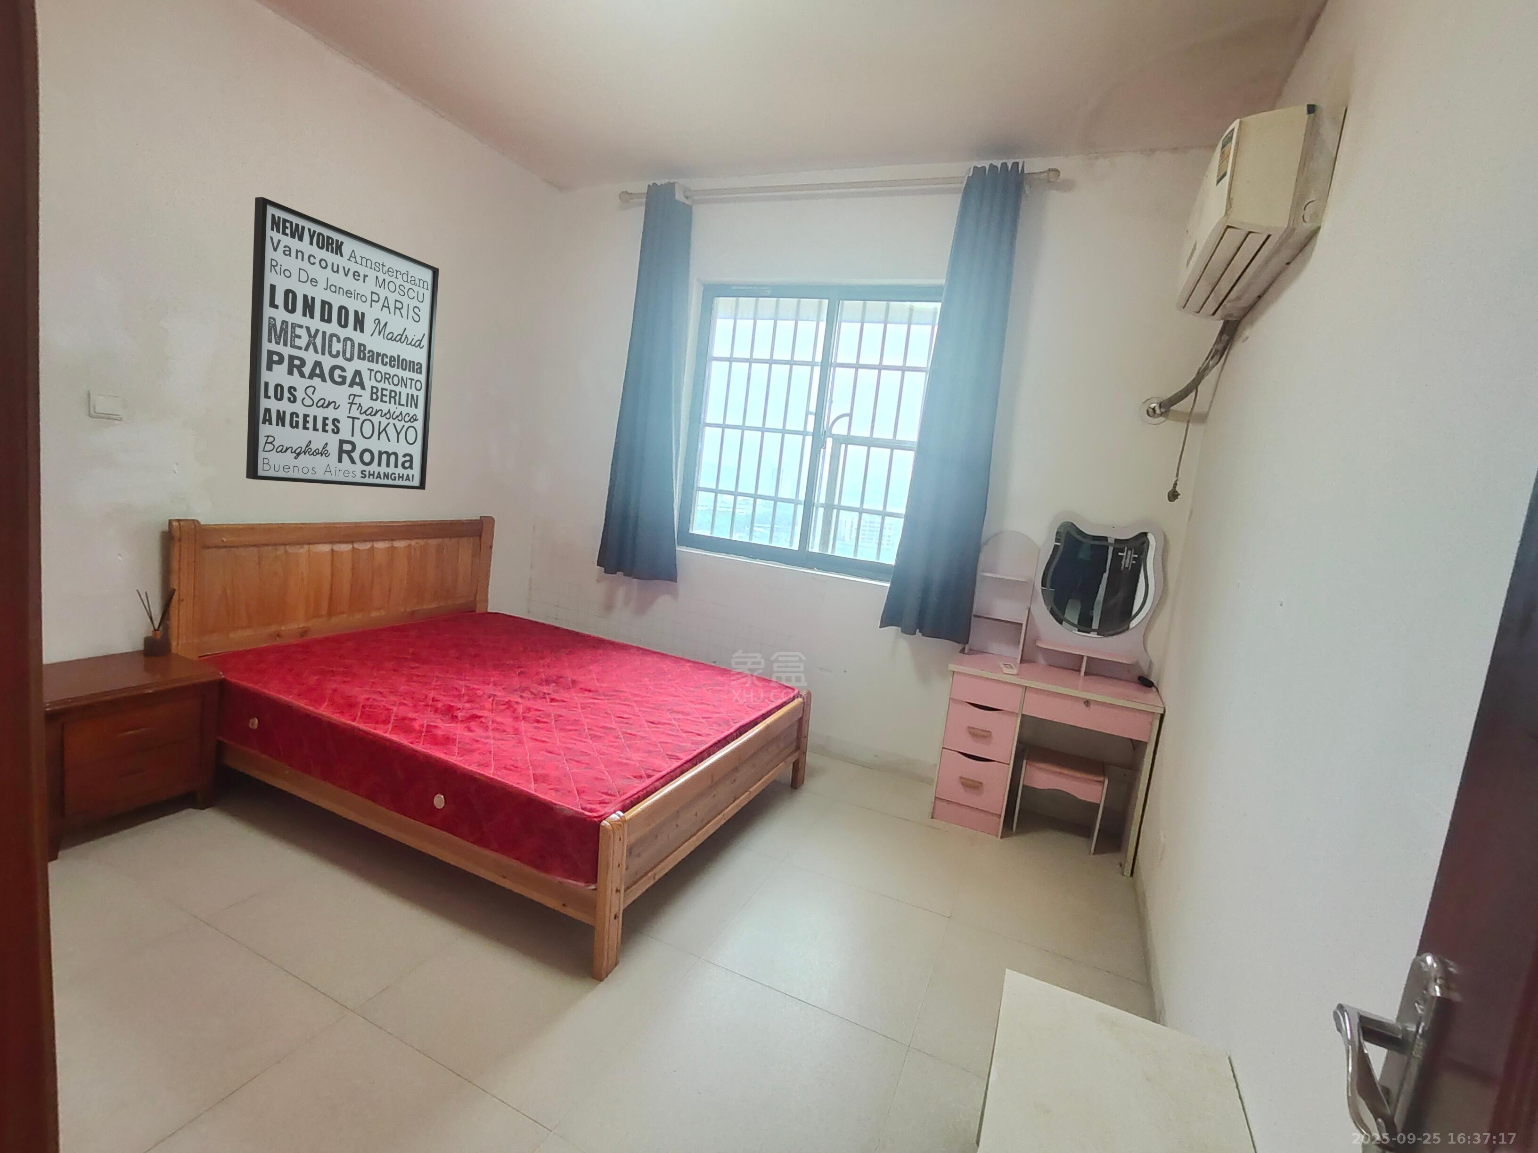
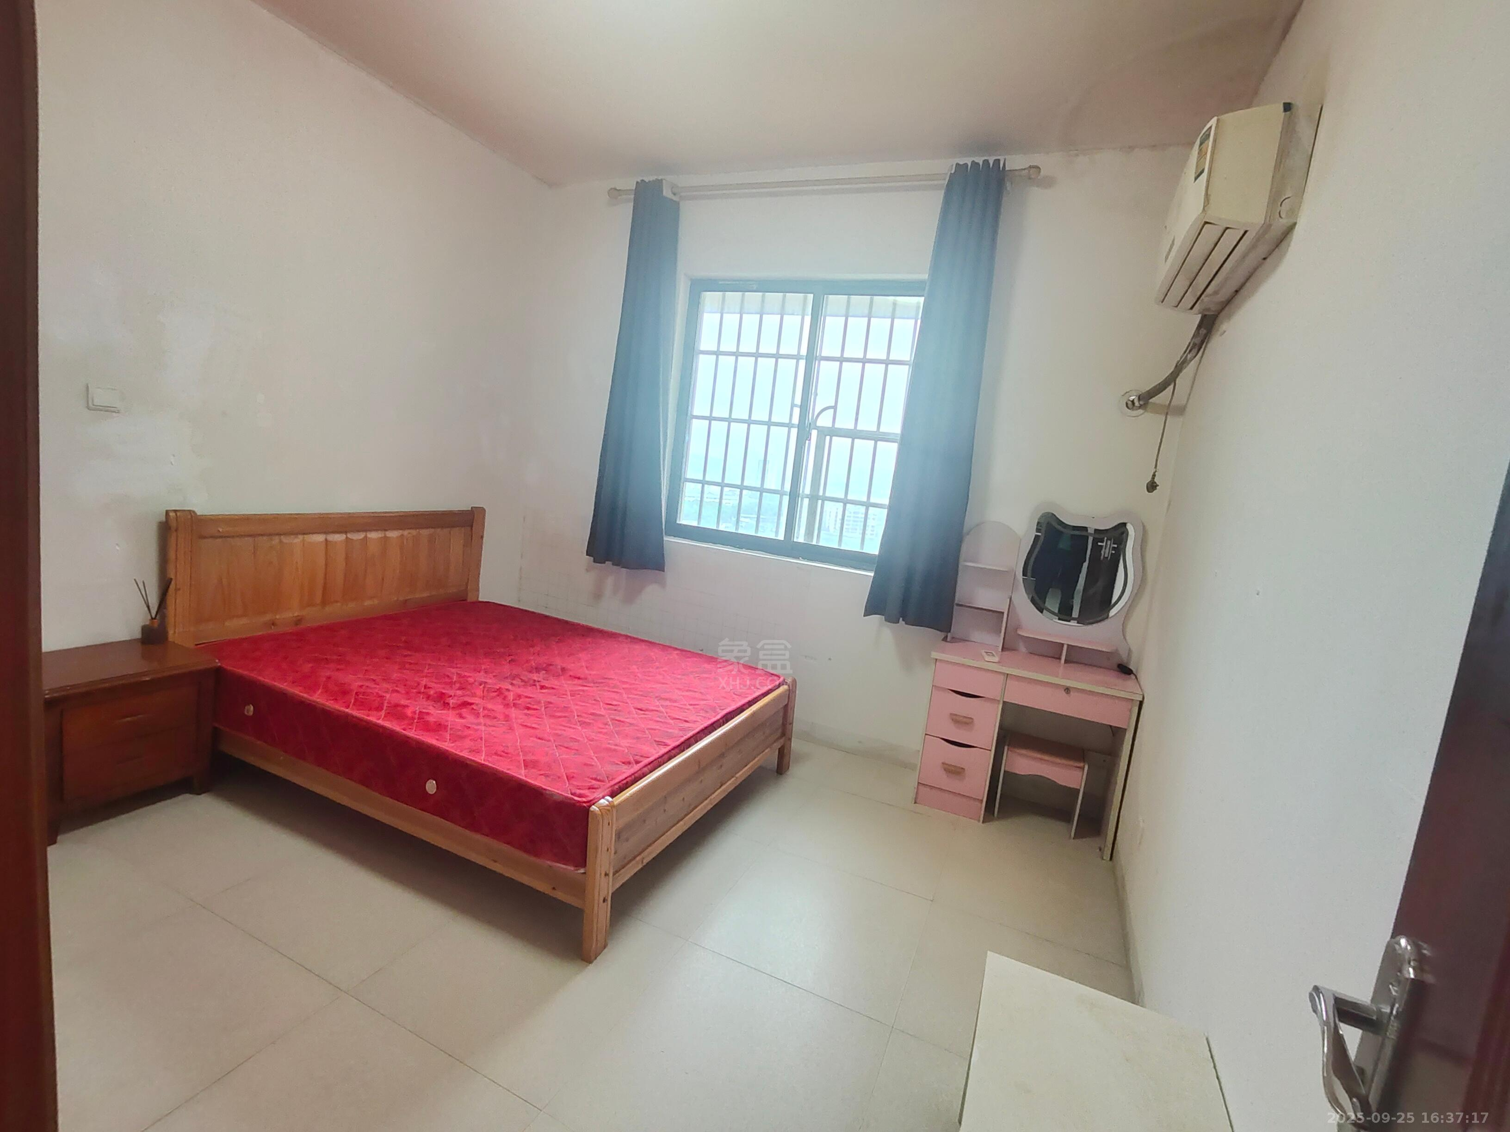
- wall art (351, 363)
